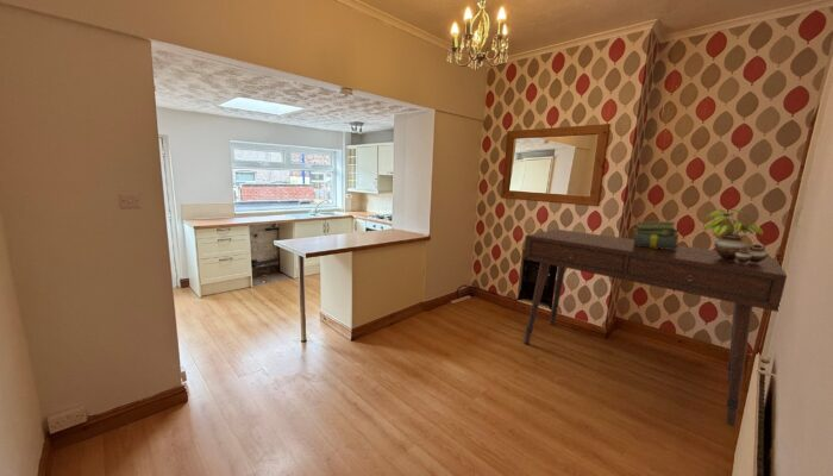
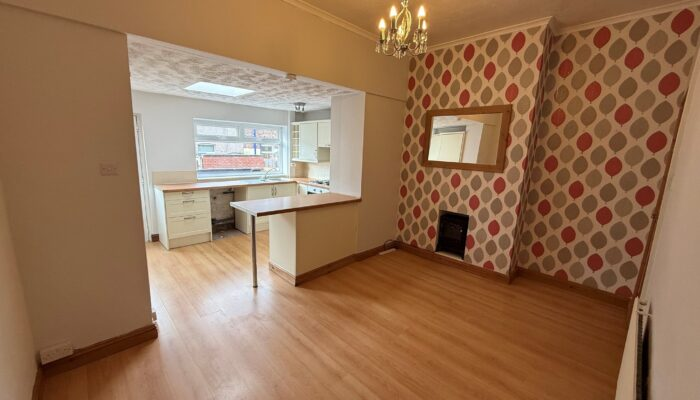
- potted plant (733, 234)
- stack of books (654, 233)
- desk (632, 281)
